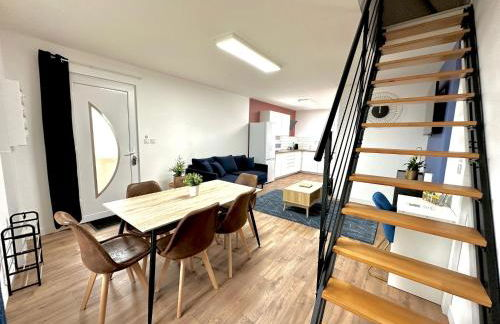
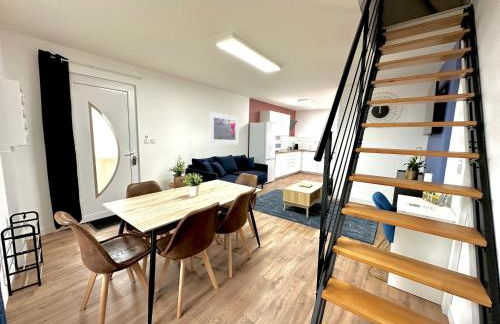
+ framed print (225, 129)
